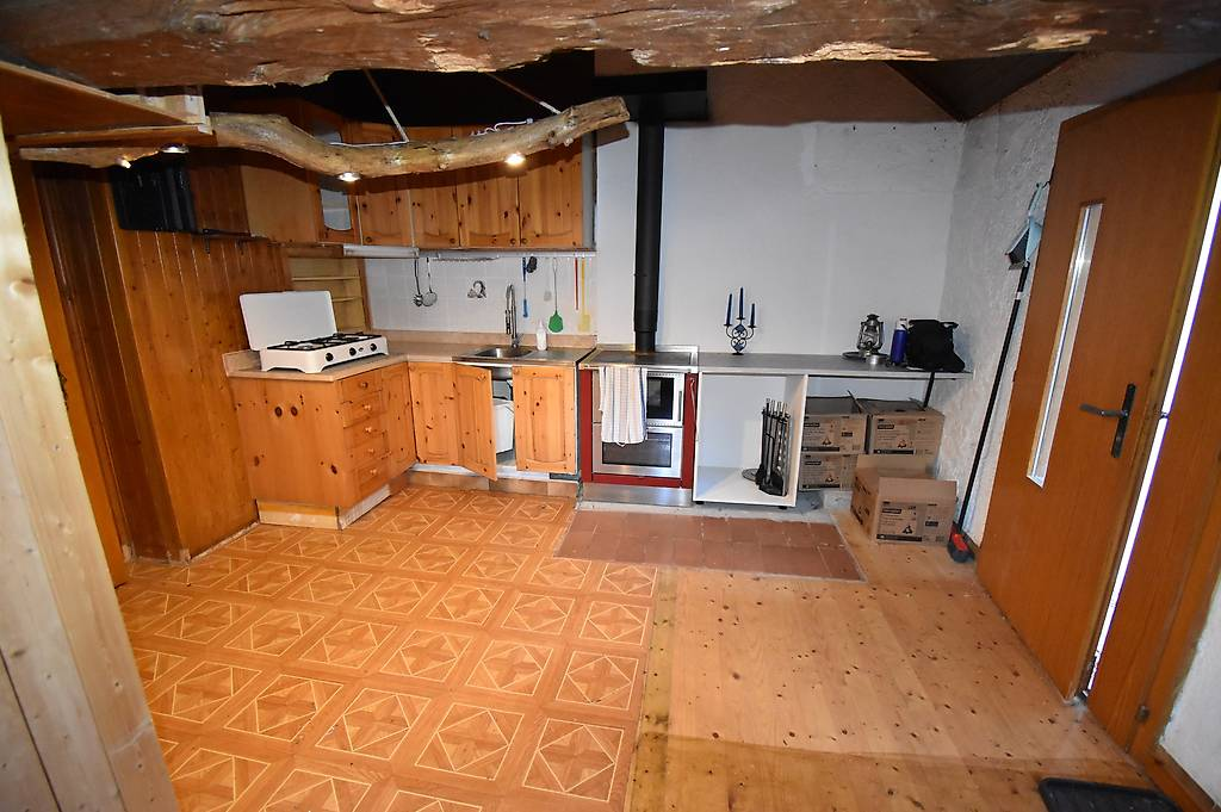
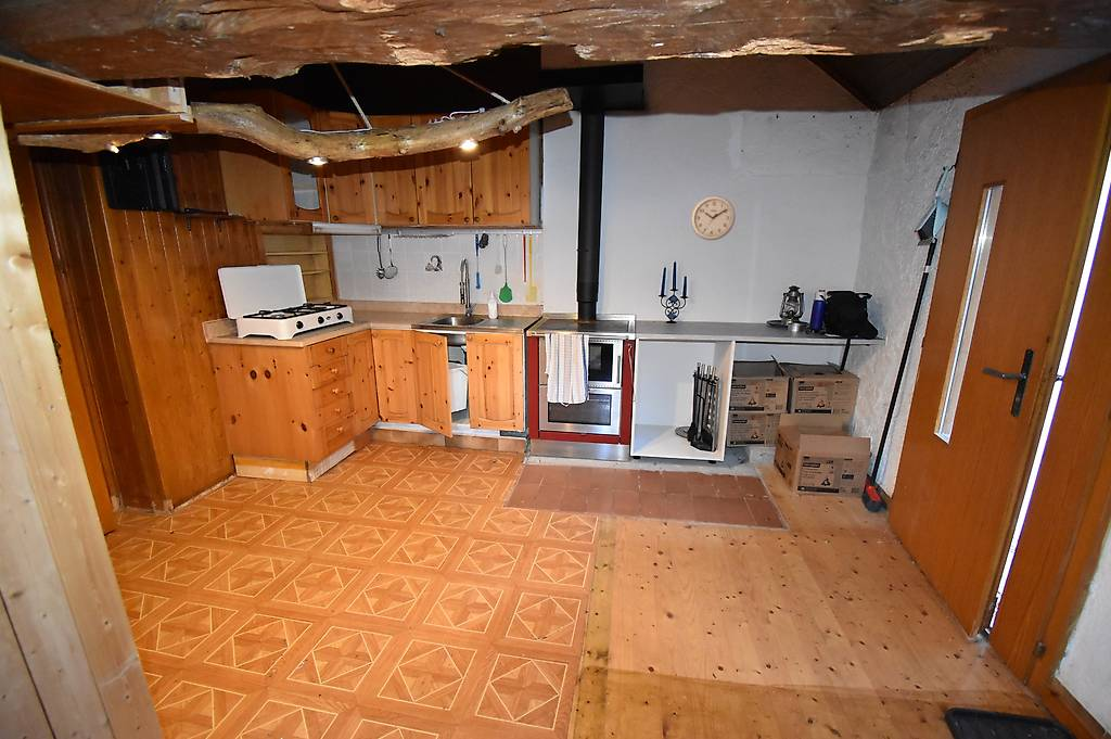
+ wall clock (713, 217)
